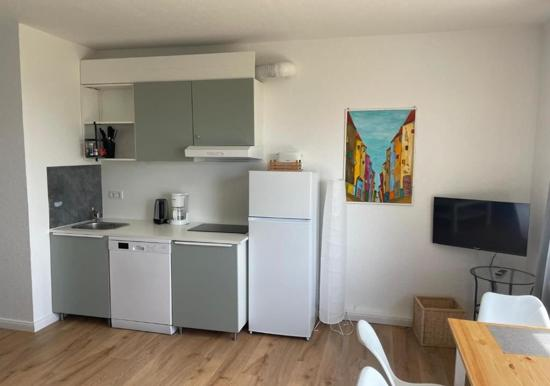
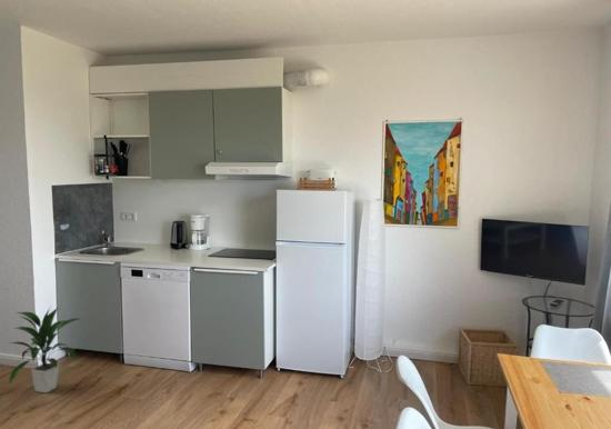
+ indoor plant (40, 348)
